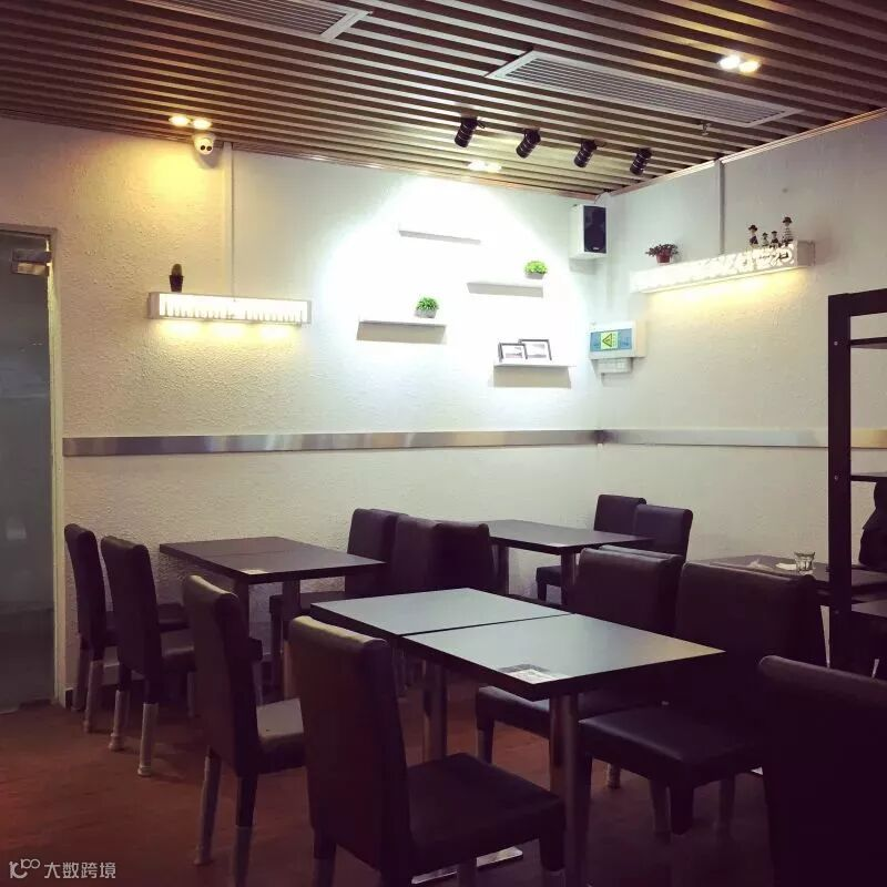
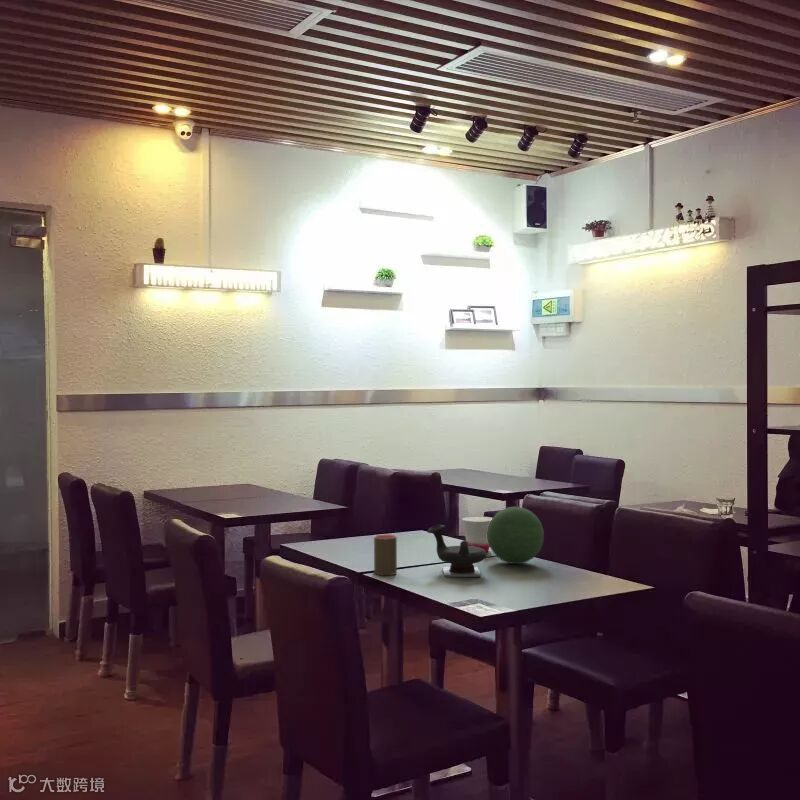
+ cup (385, 554)
+ teapot (457, 550)
+ decorative orb (515, 535)
+ cup (478, 534)
